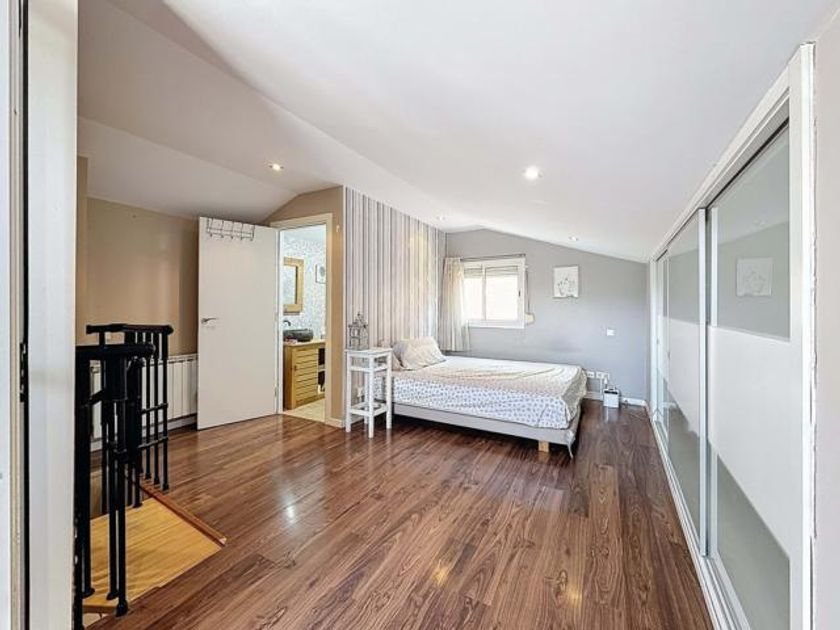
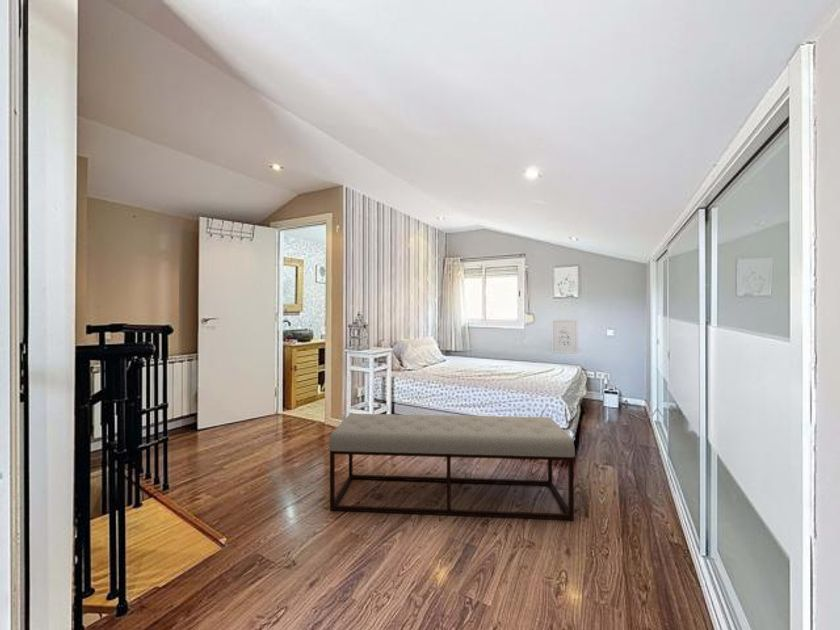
+ wall art (564, 336)
+ bench (448, 459)
